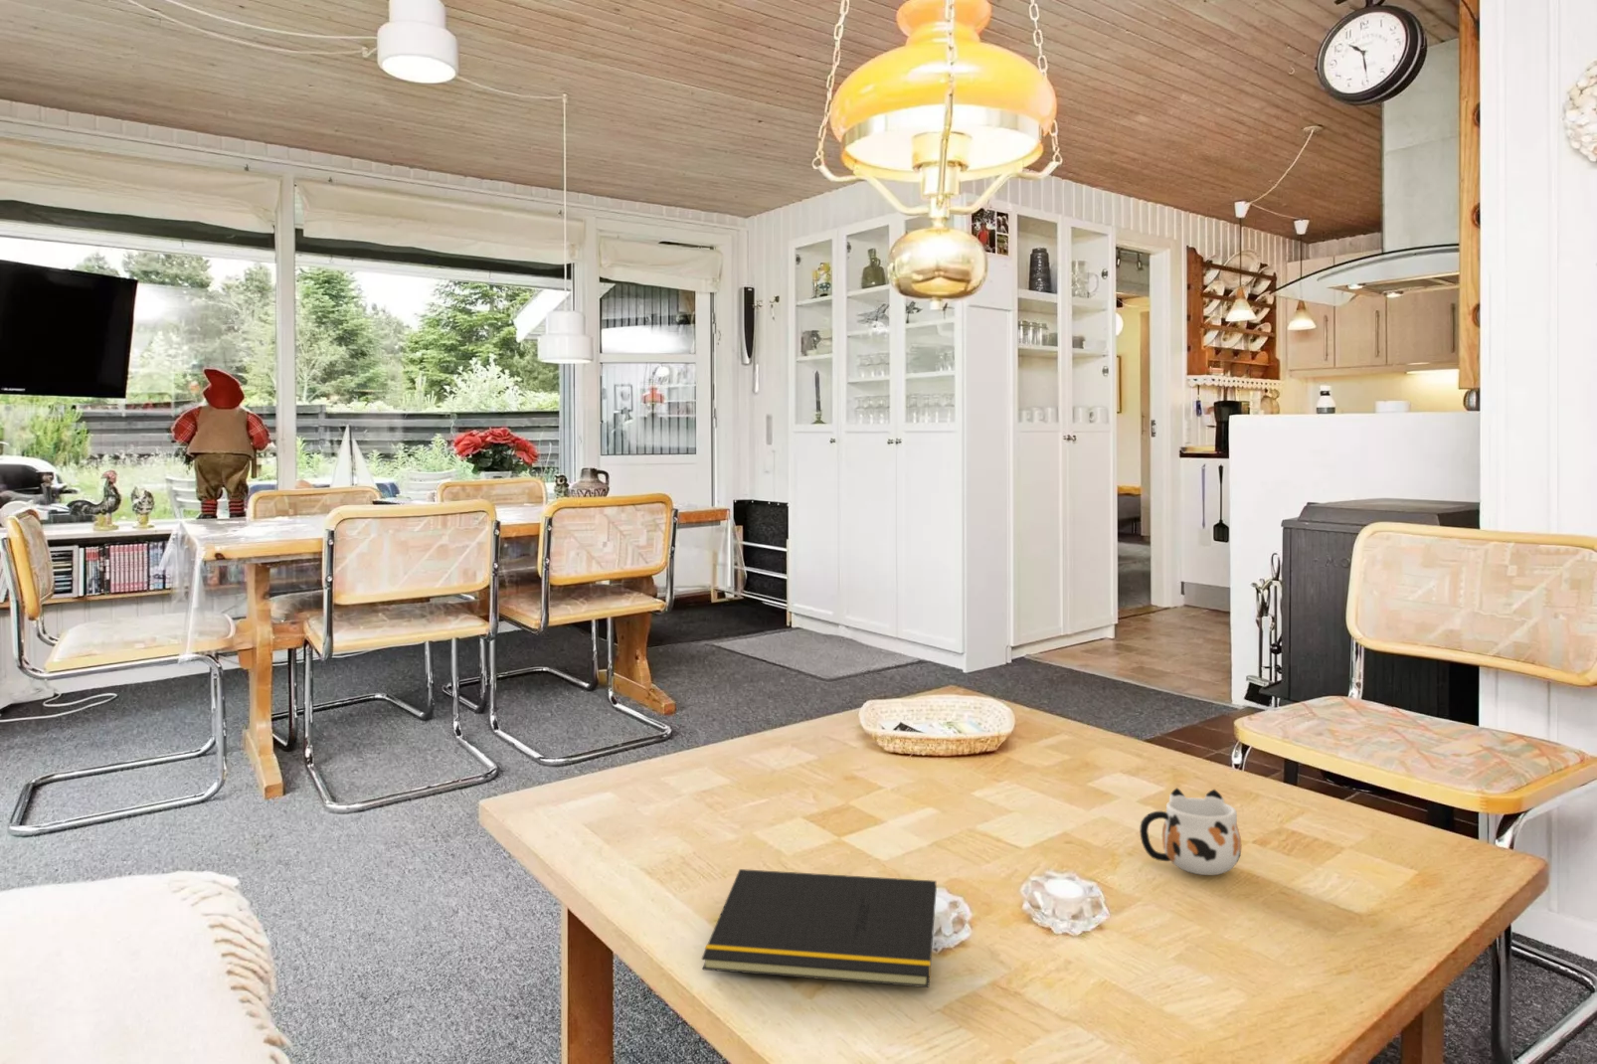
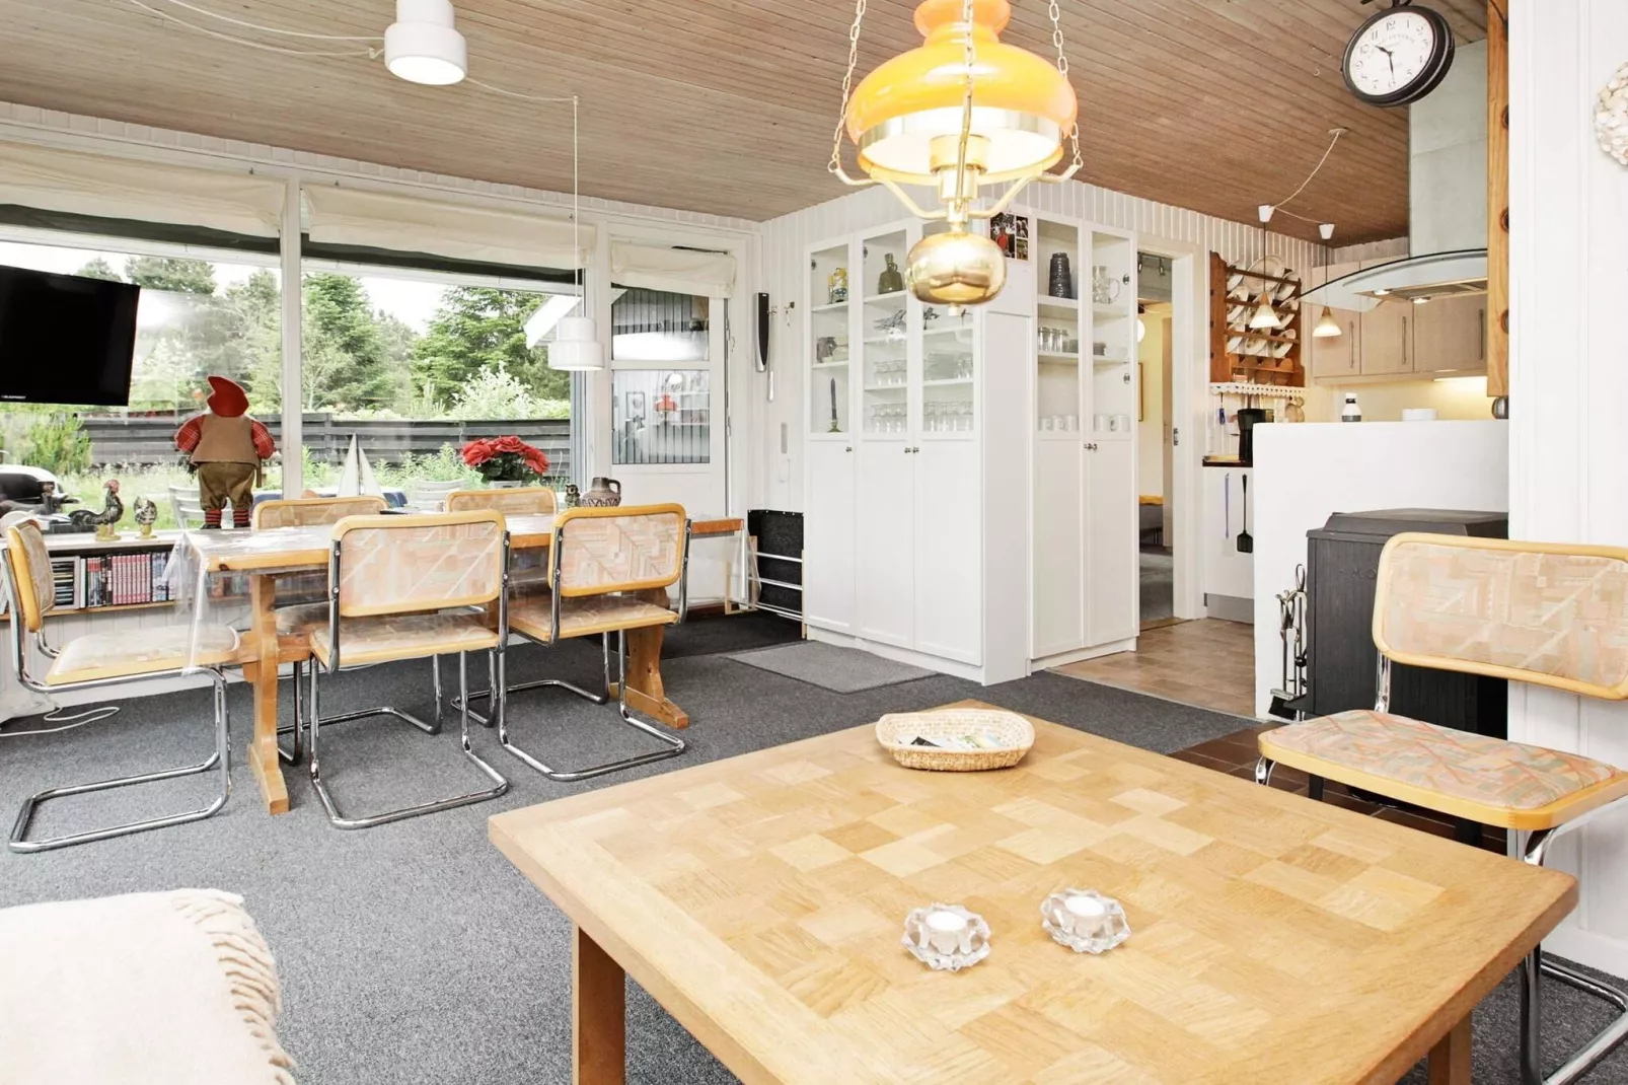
- mug (1190, 831)
- notepad (825, 923)
